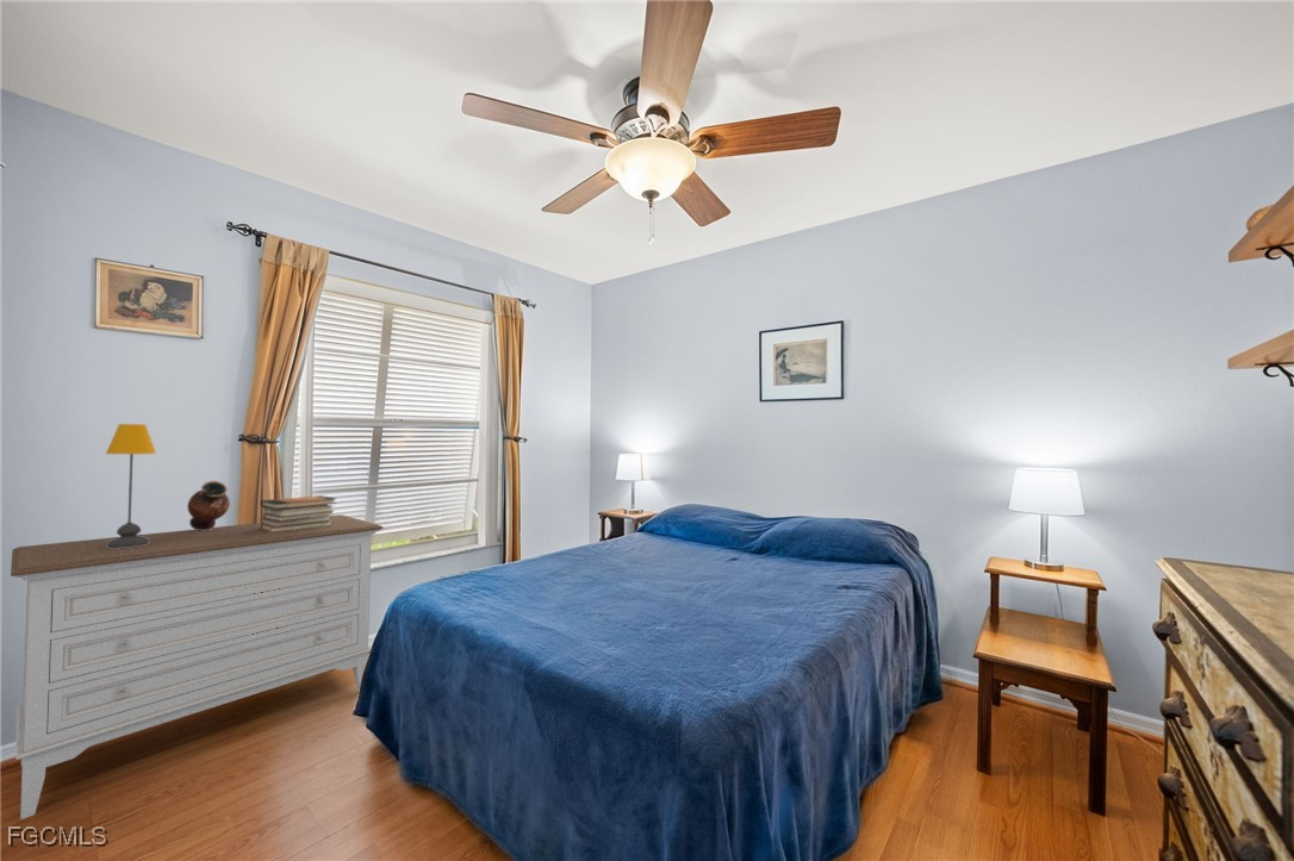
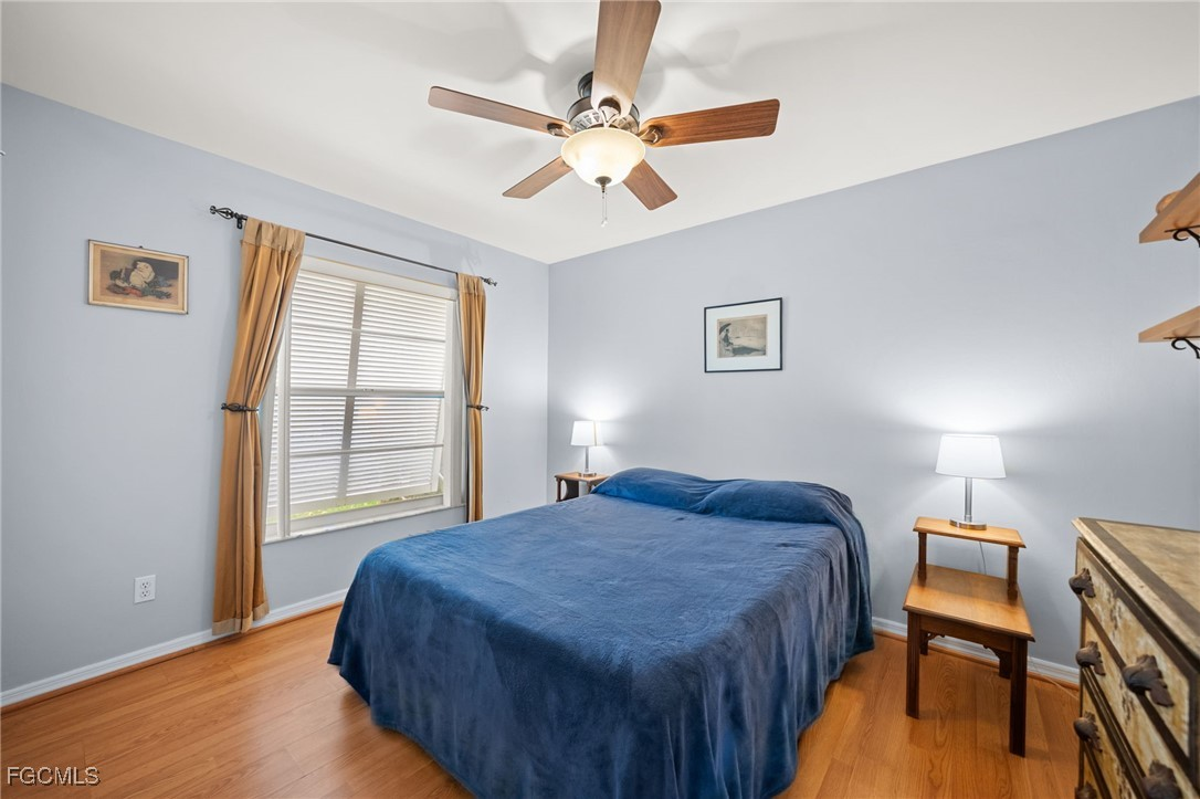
- dresser (219, 629)
- vase (209, 505)
- table lamp (130, 483)
- book stack (298, 512)
